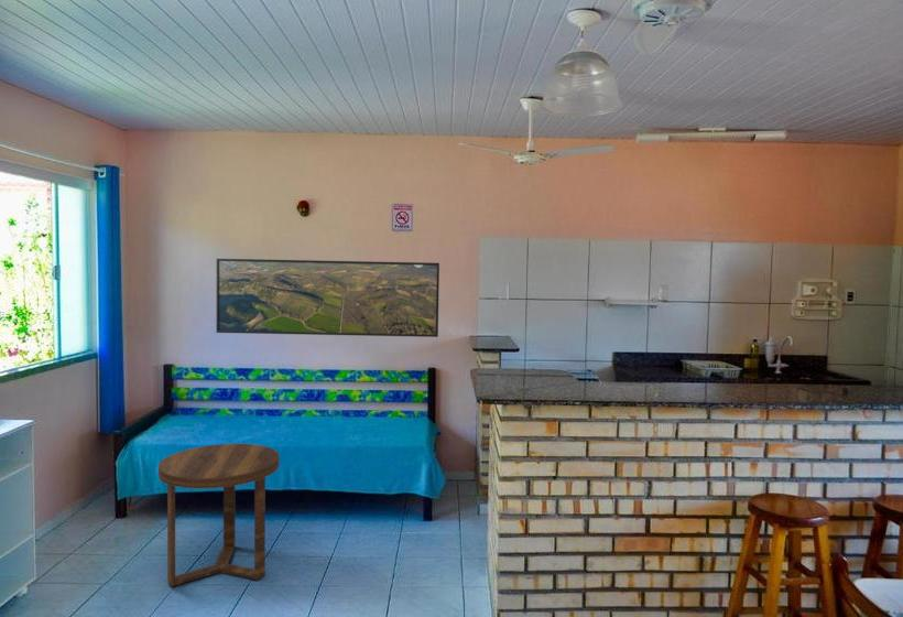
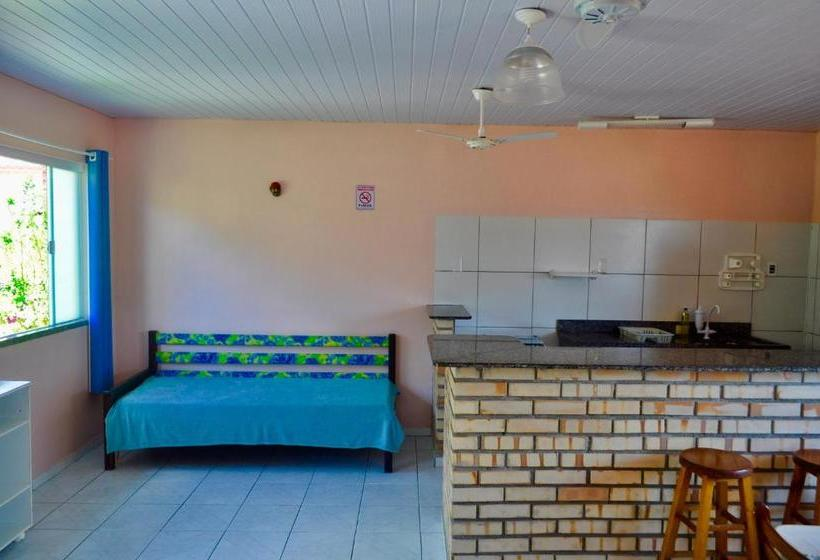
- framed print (327, 297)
- side table (224, 513)
